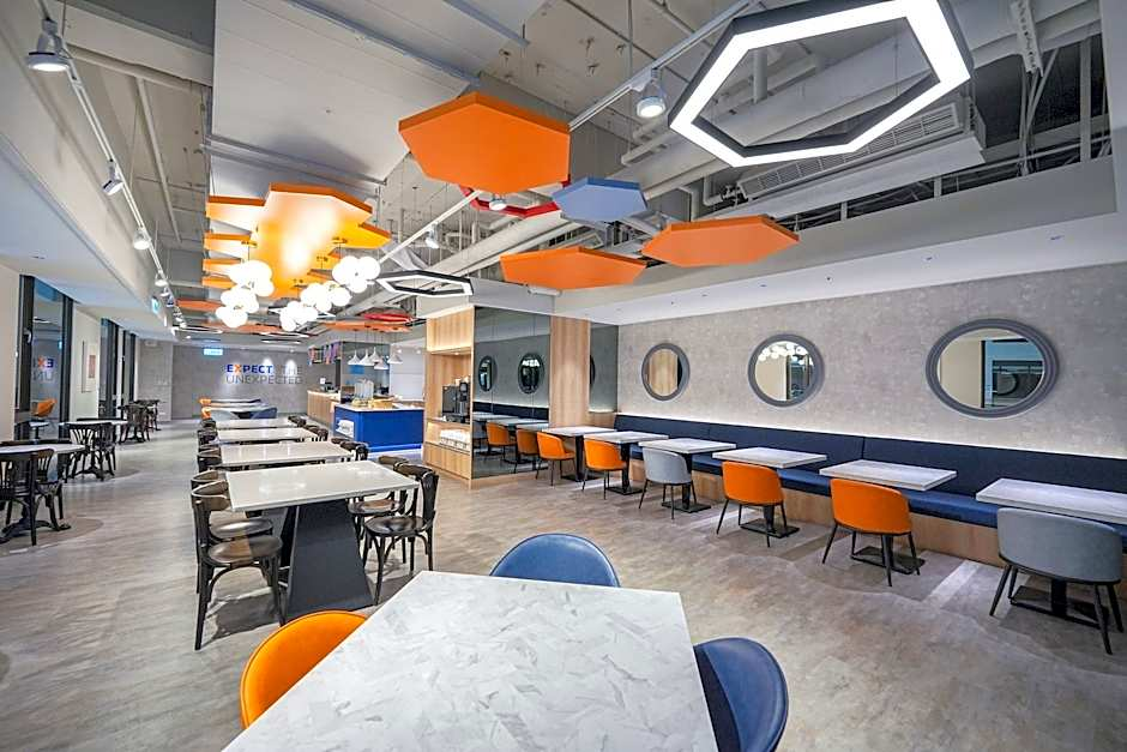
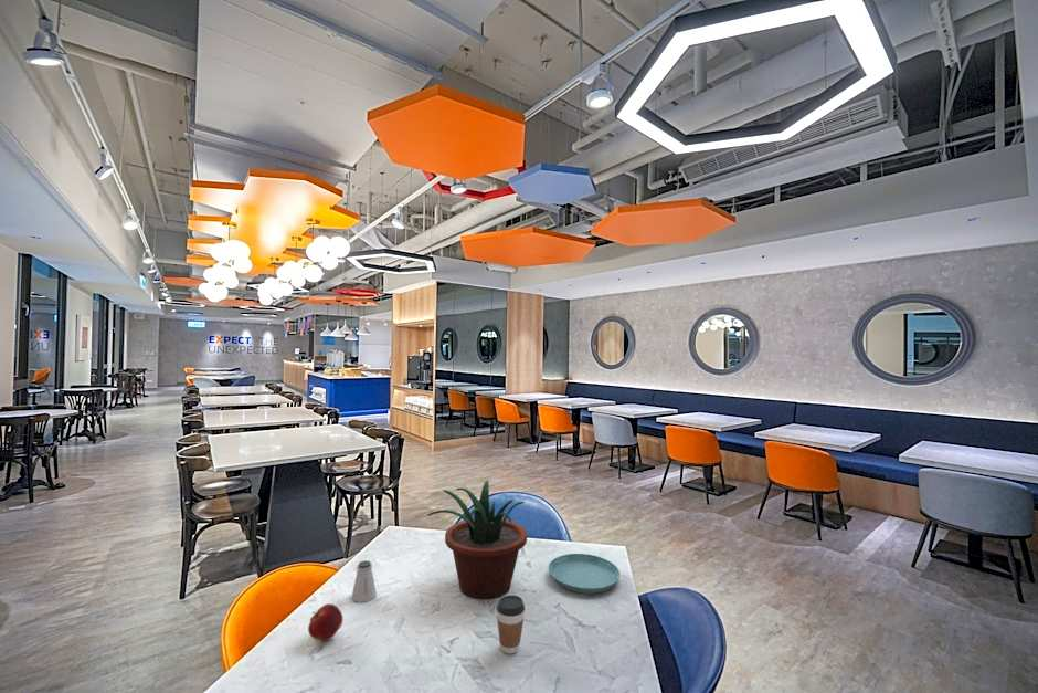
+ coffee cup (510, 624)
+ saltshaker (363, 579)
+ apple (325, 621)
+ saucer (583, 574)
+ potted plant (477, 540)
